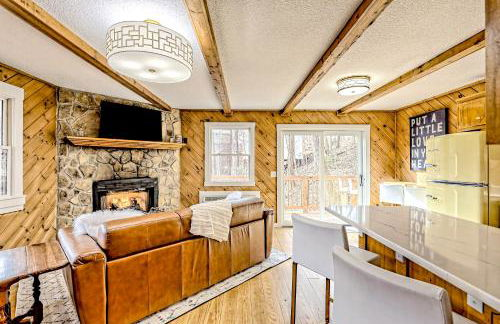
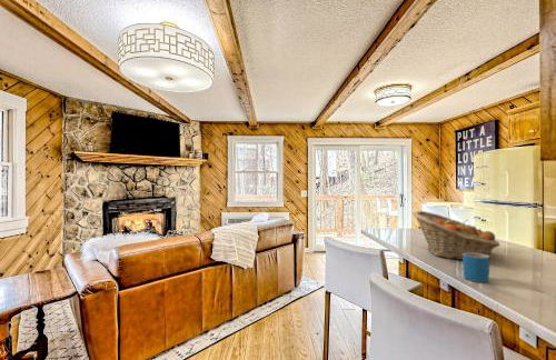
+ mug (478, 266)
+ fruit basket (453, 232)
